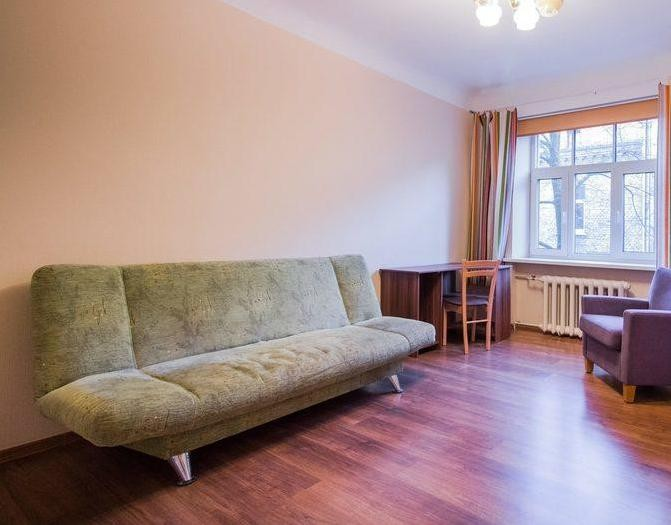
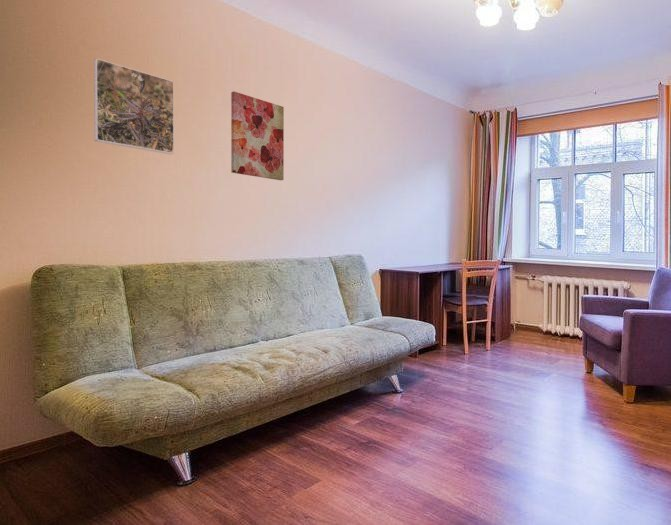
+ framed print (136, 109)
+ wall art (258, 138)
